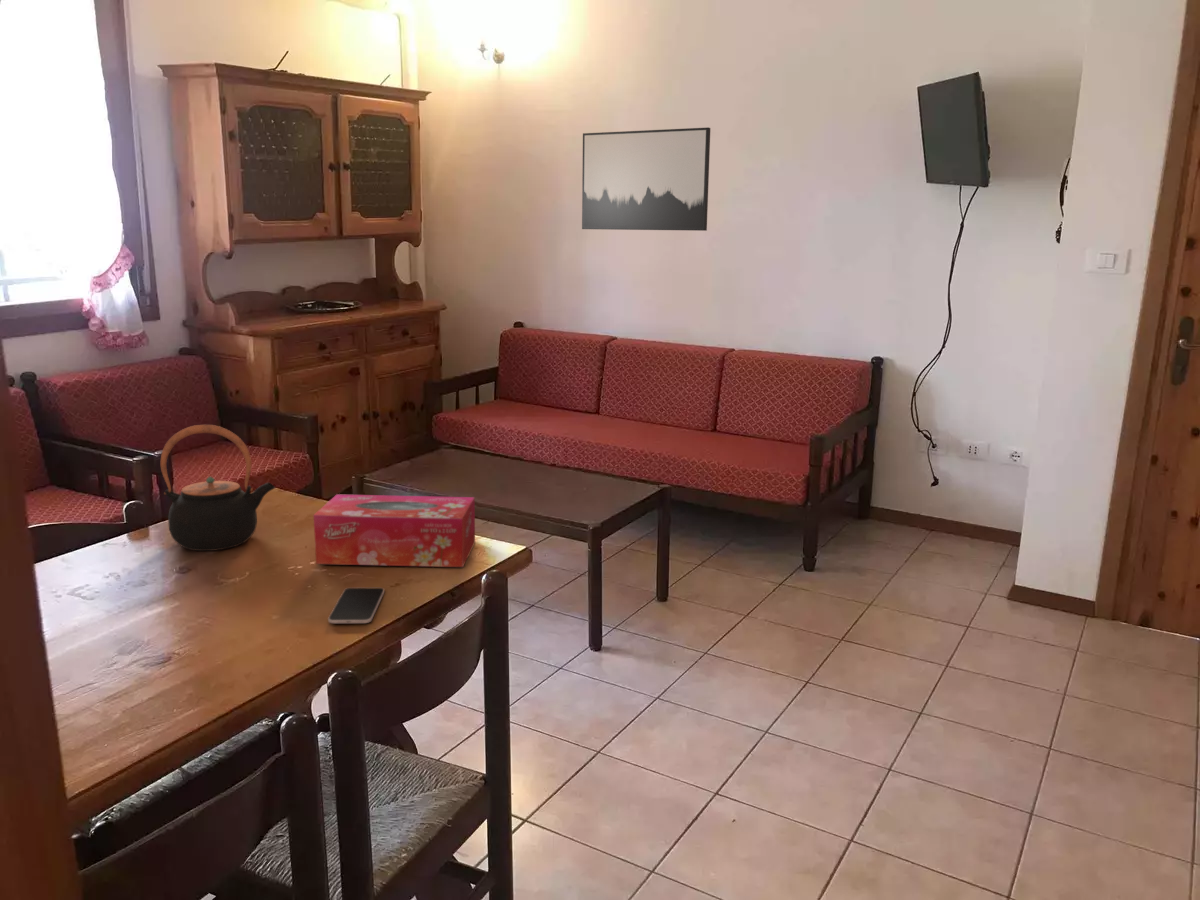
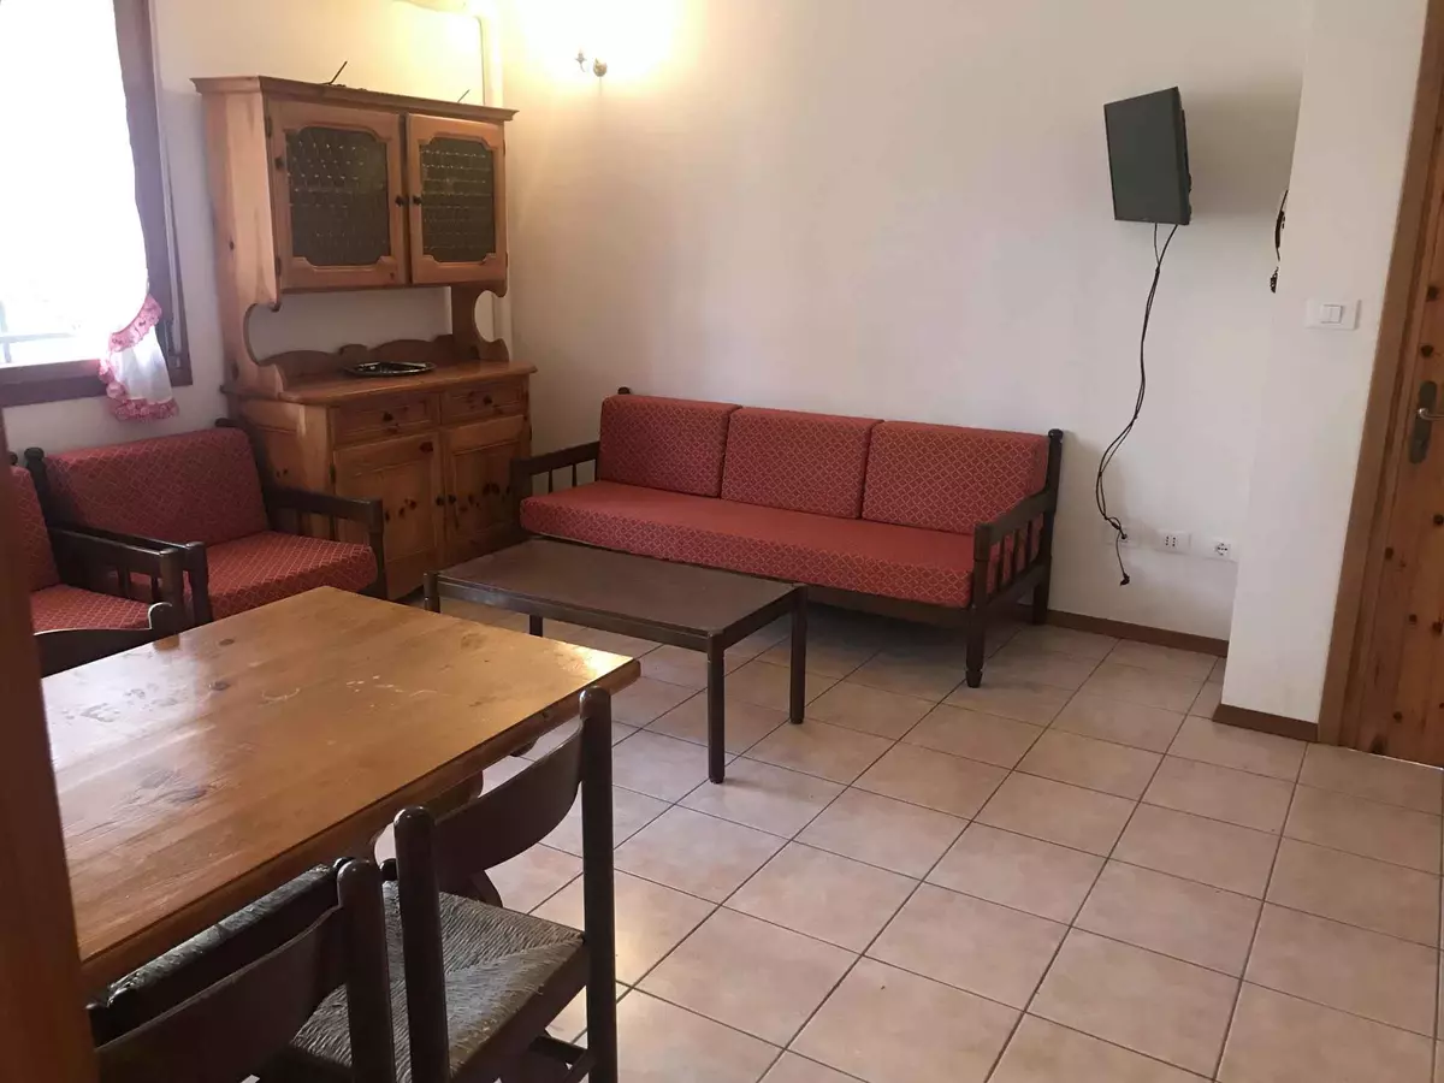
- wall art (643, 180)
- tissue box (397, 529)
- smartphone (357, 604)
- teapot (219, 483)
